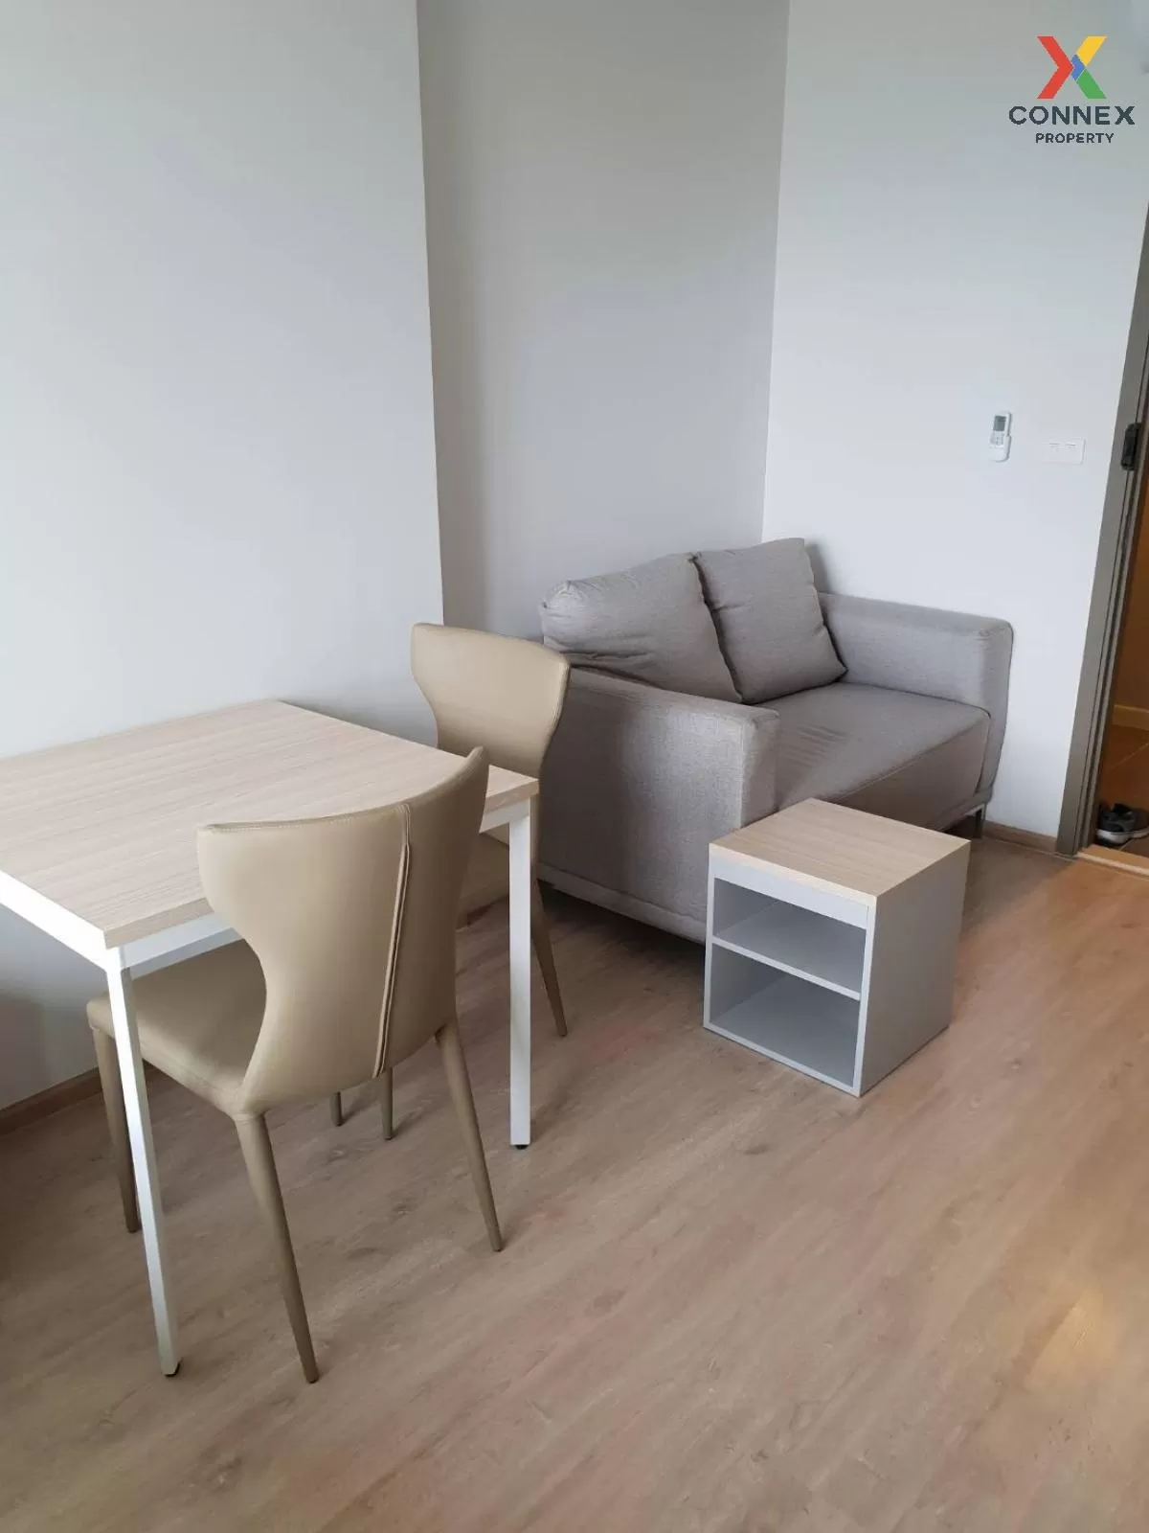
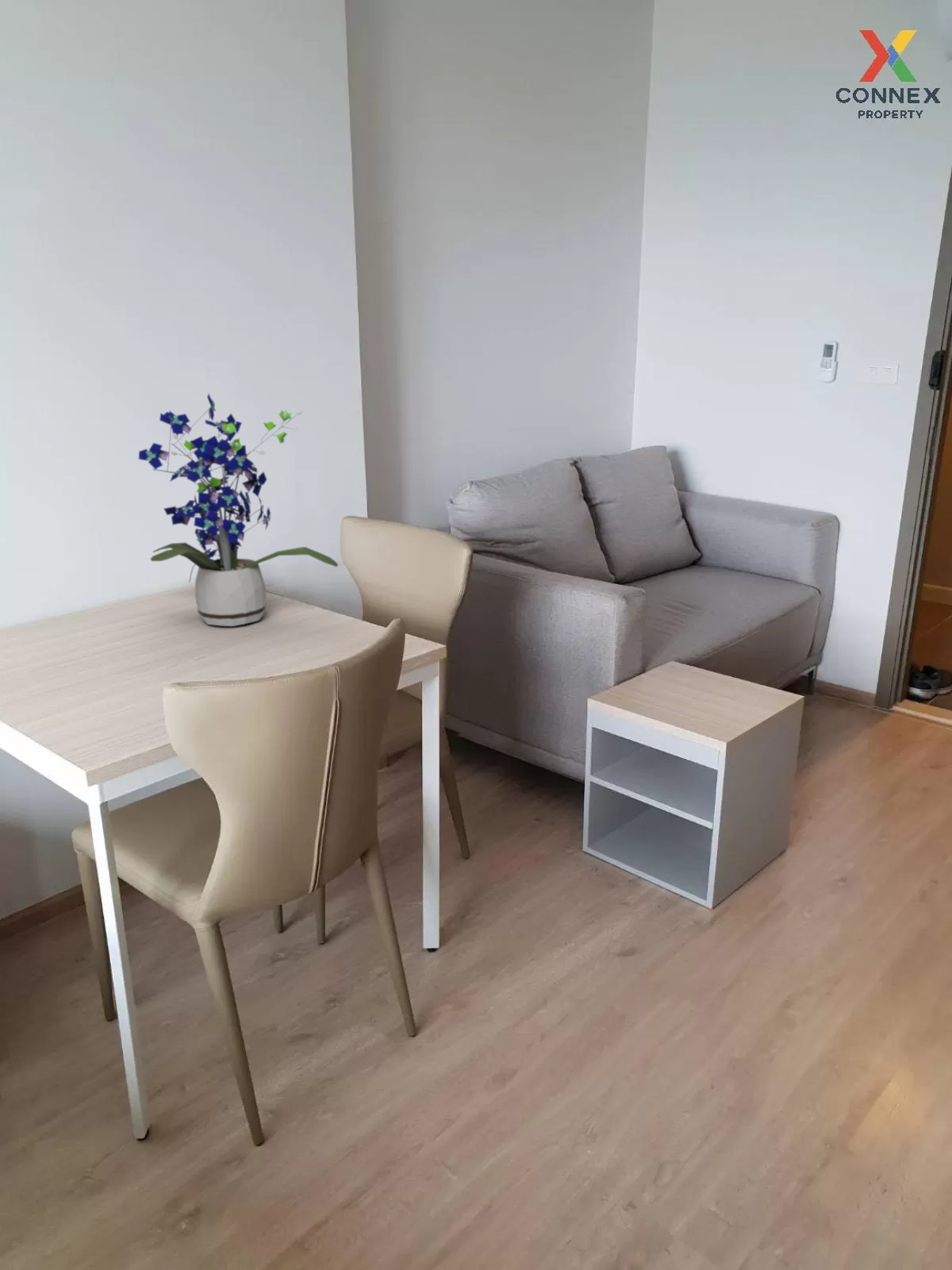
+ potted plant (225, 511)
